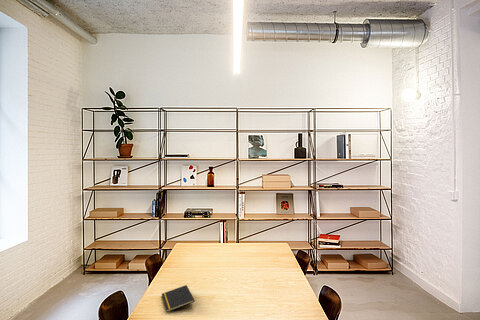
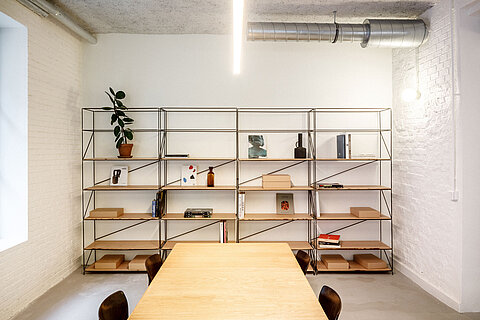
- notepad (177, 297)
